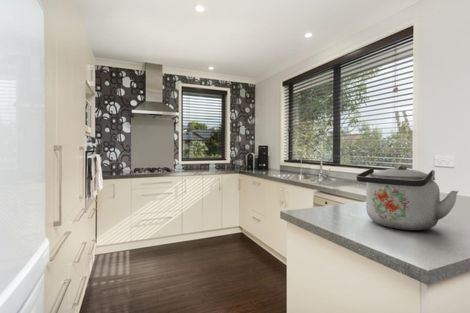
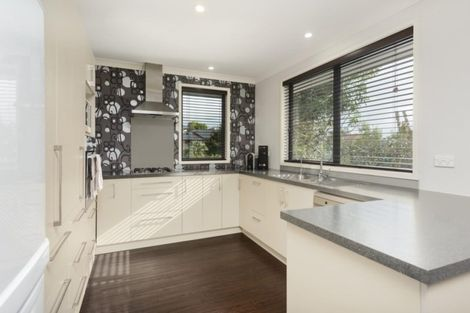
- kettle (407, 195)
